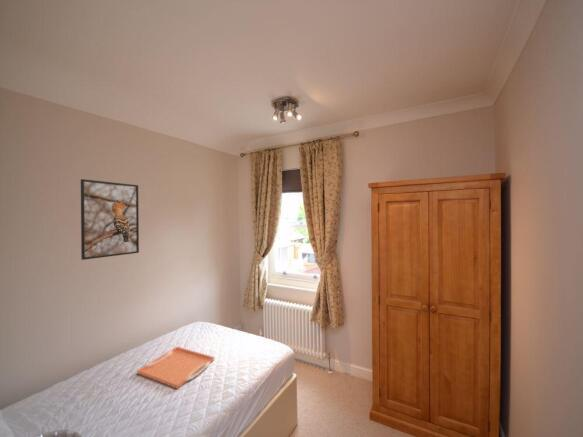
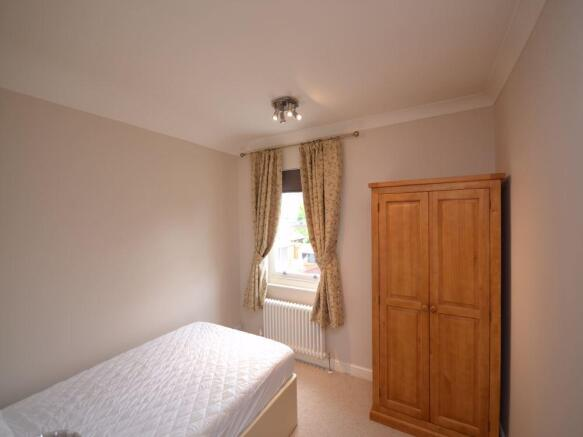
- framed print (112, 219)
- serving tray (177, 365)
